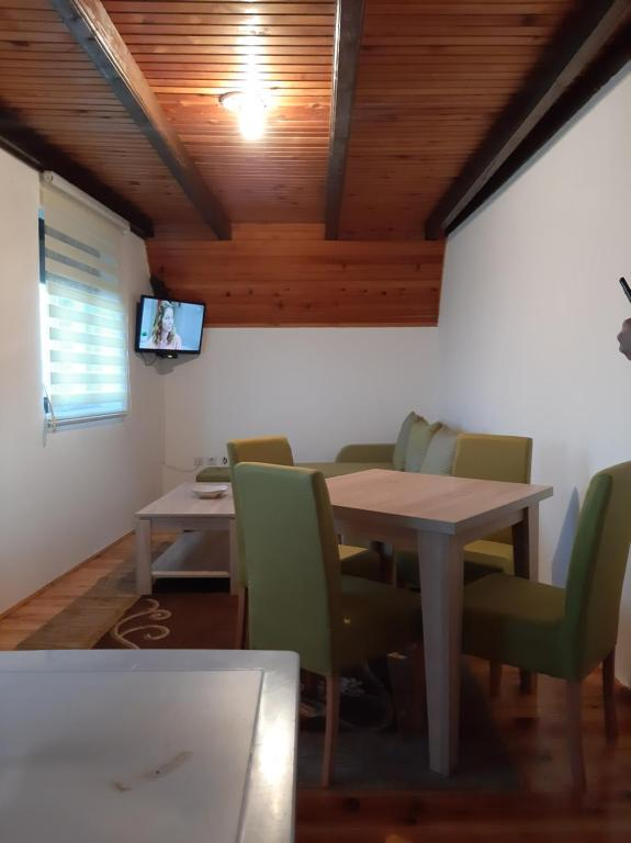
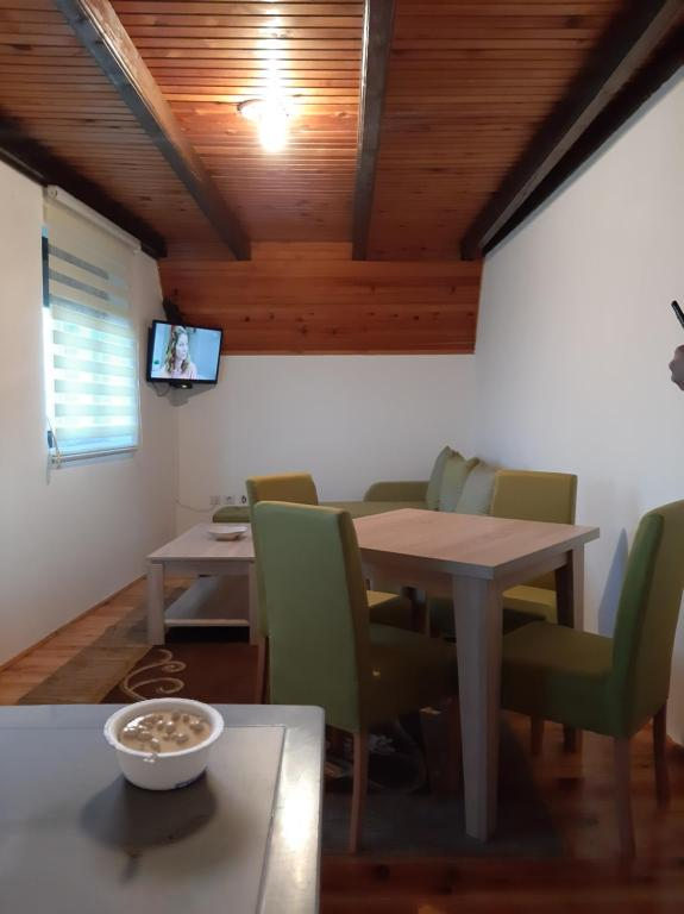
+ legume (167, 743)
